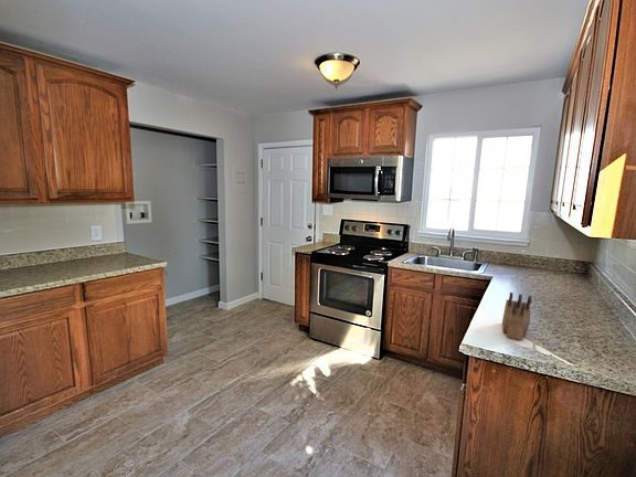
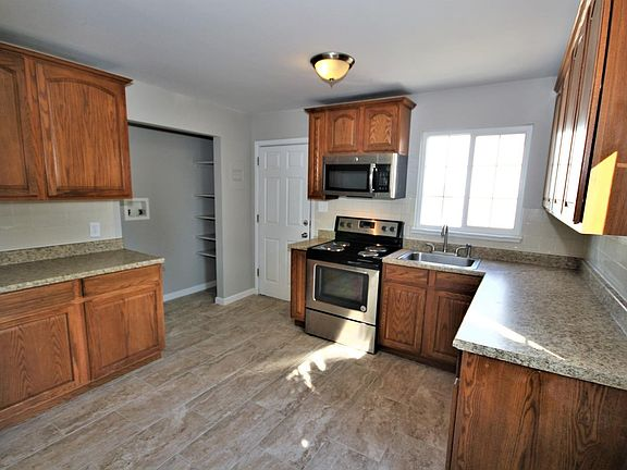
- knife block (516, 310)
